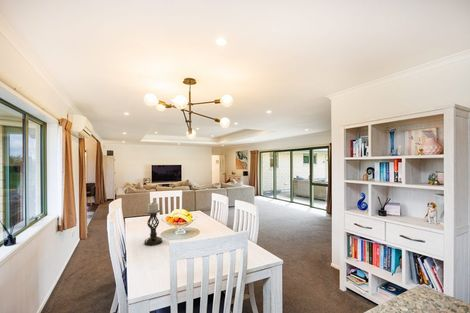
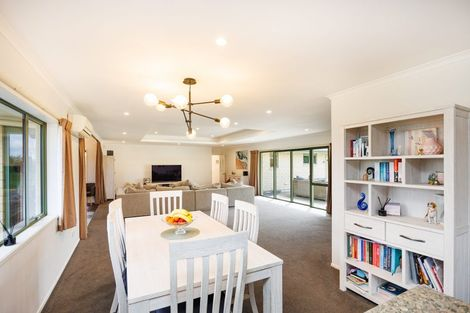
- candle holder (152, 222)
